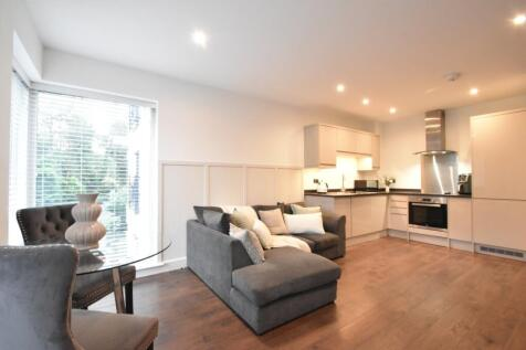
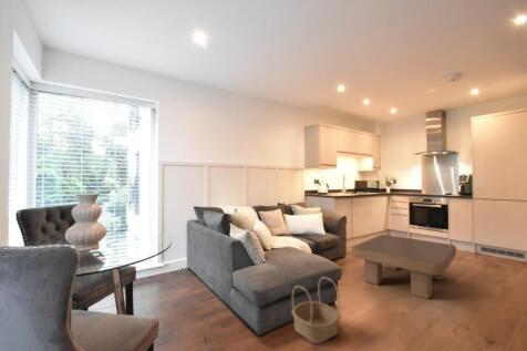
+ basket (314, 307)
+ coffee table (404, 262)
